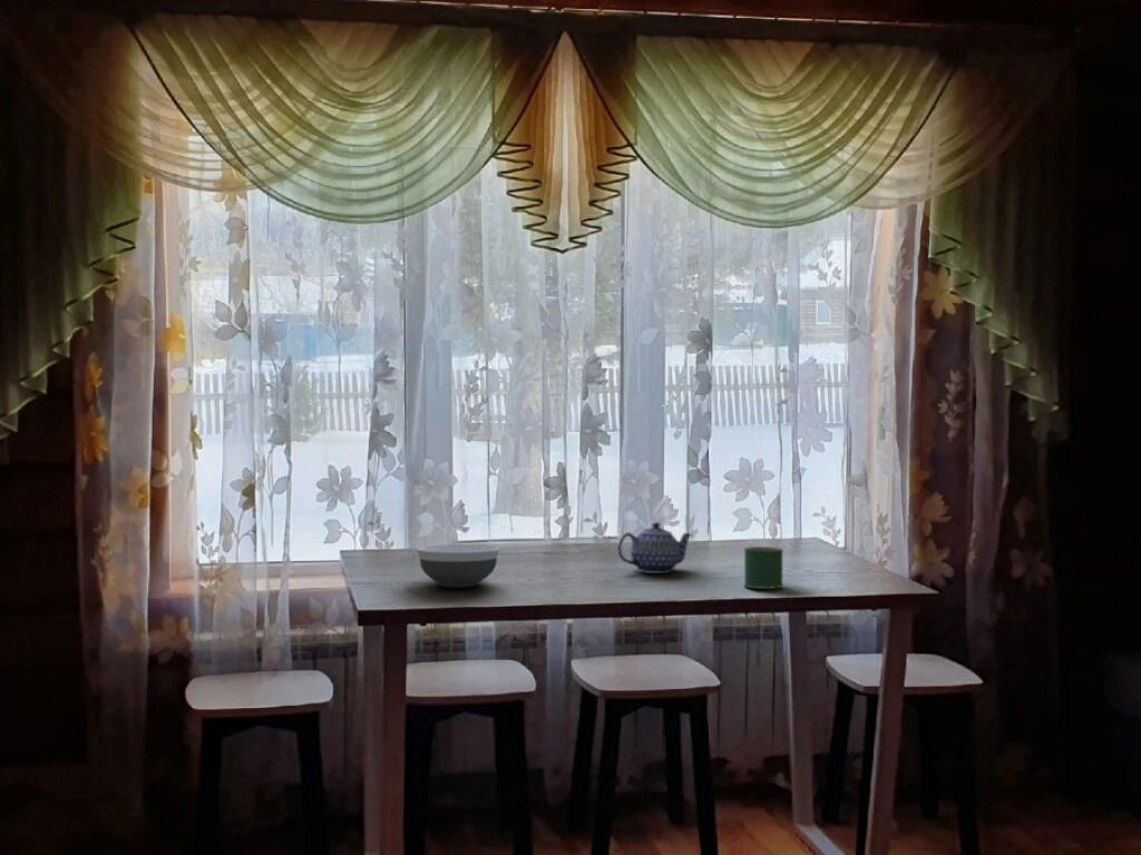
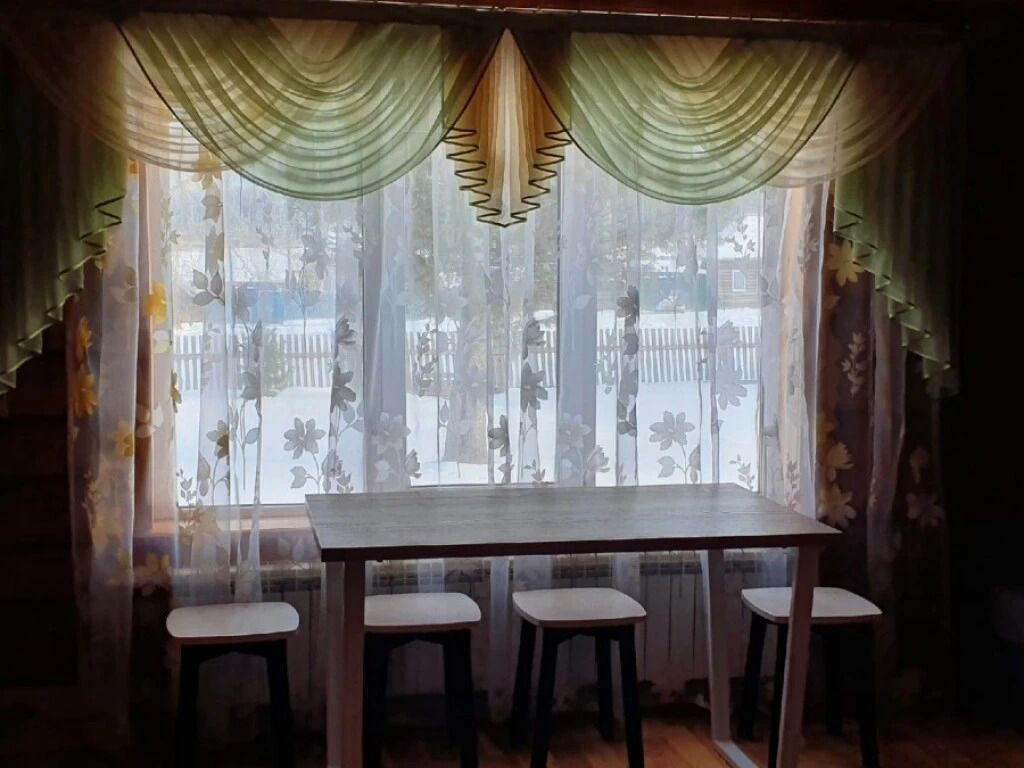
- mug (761, 566)
- teapot (655, 547)
- bowl (458, 566)
